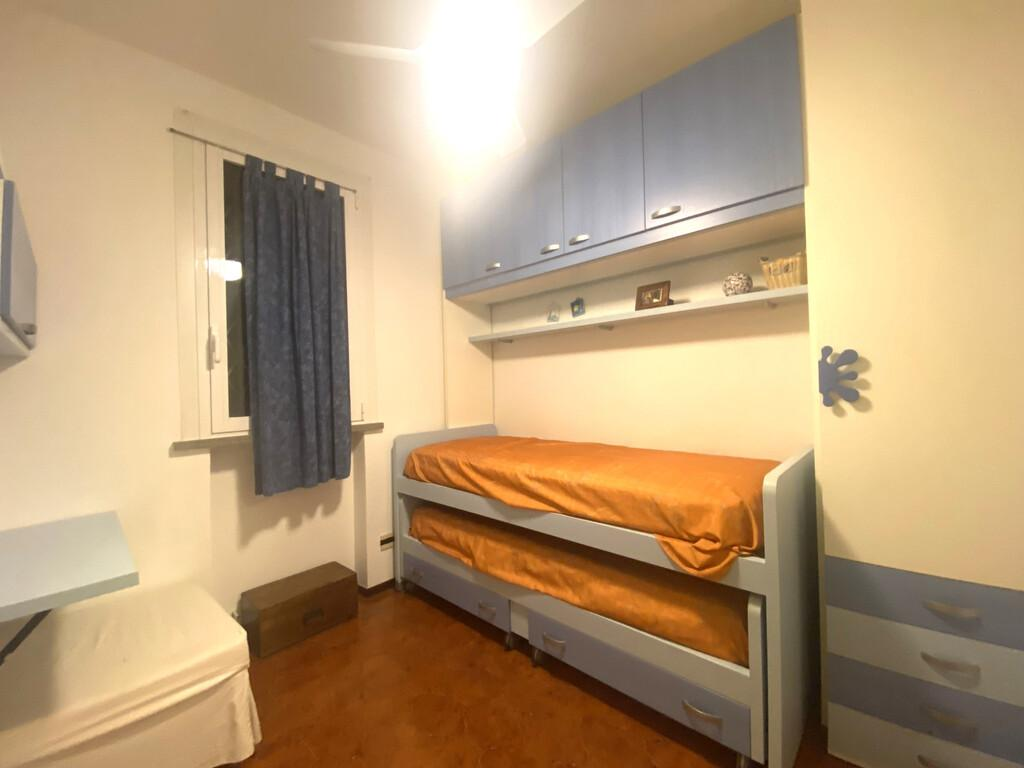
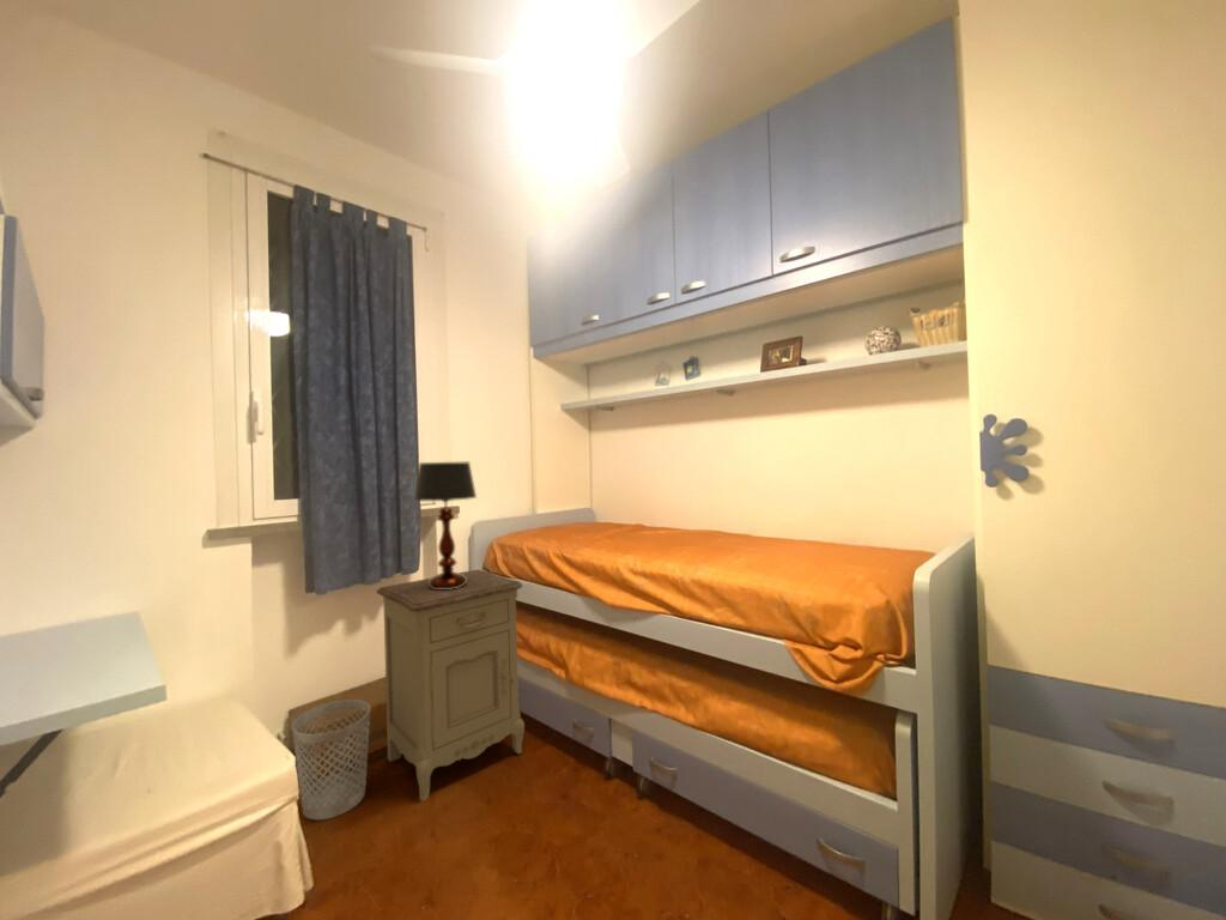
+ nightstand (456, 672)
+ table lamp (445, 523)
+ wastebasket (333, 757)
